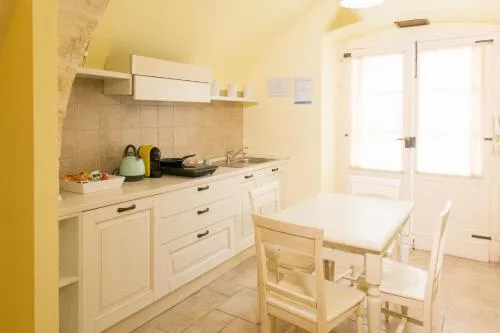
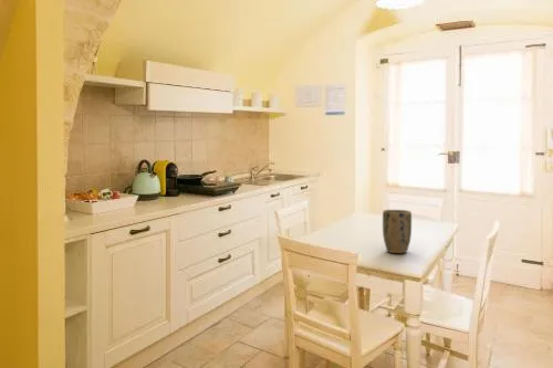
+ plant pot (396, 231)
